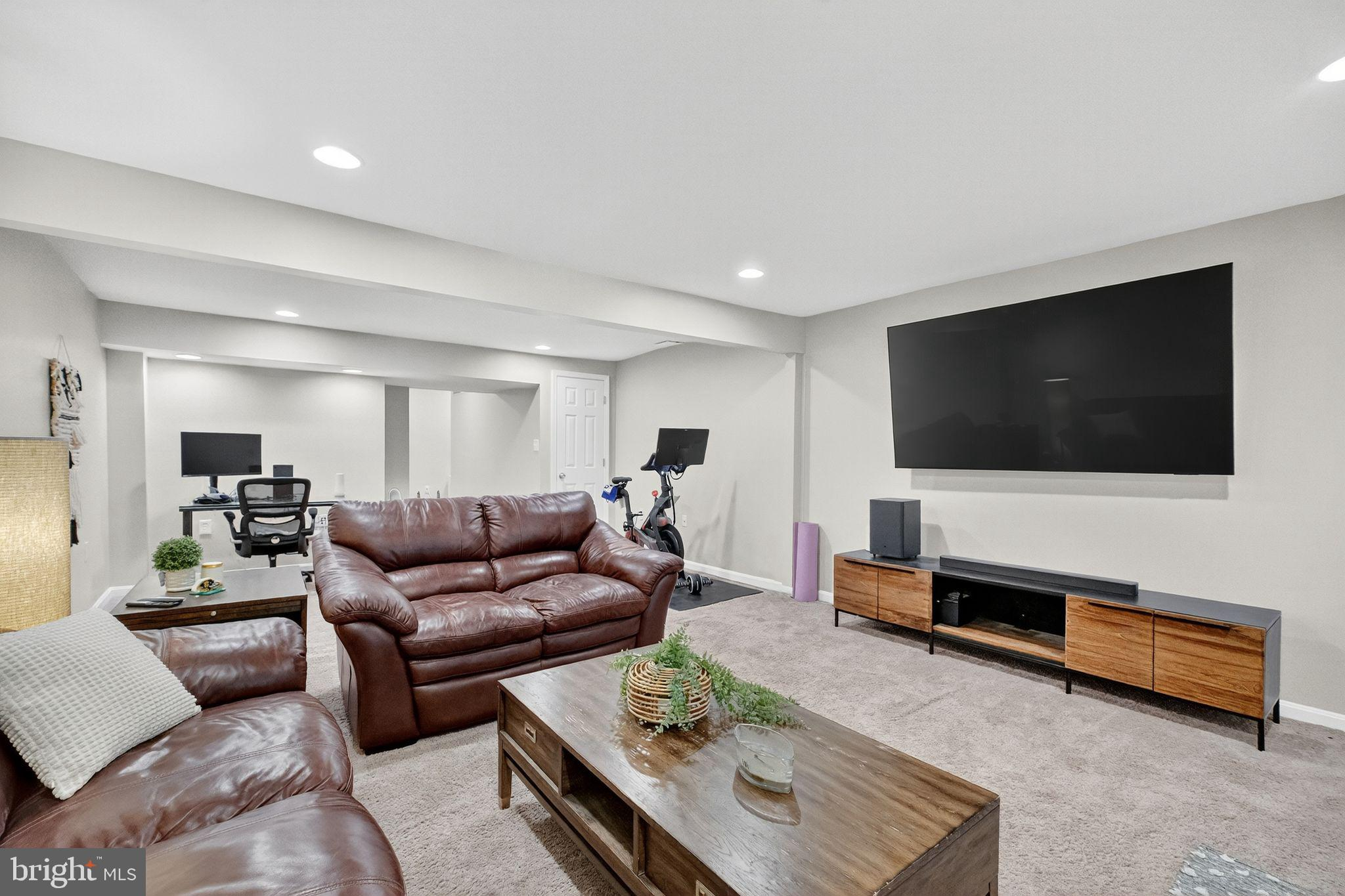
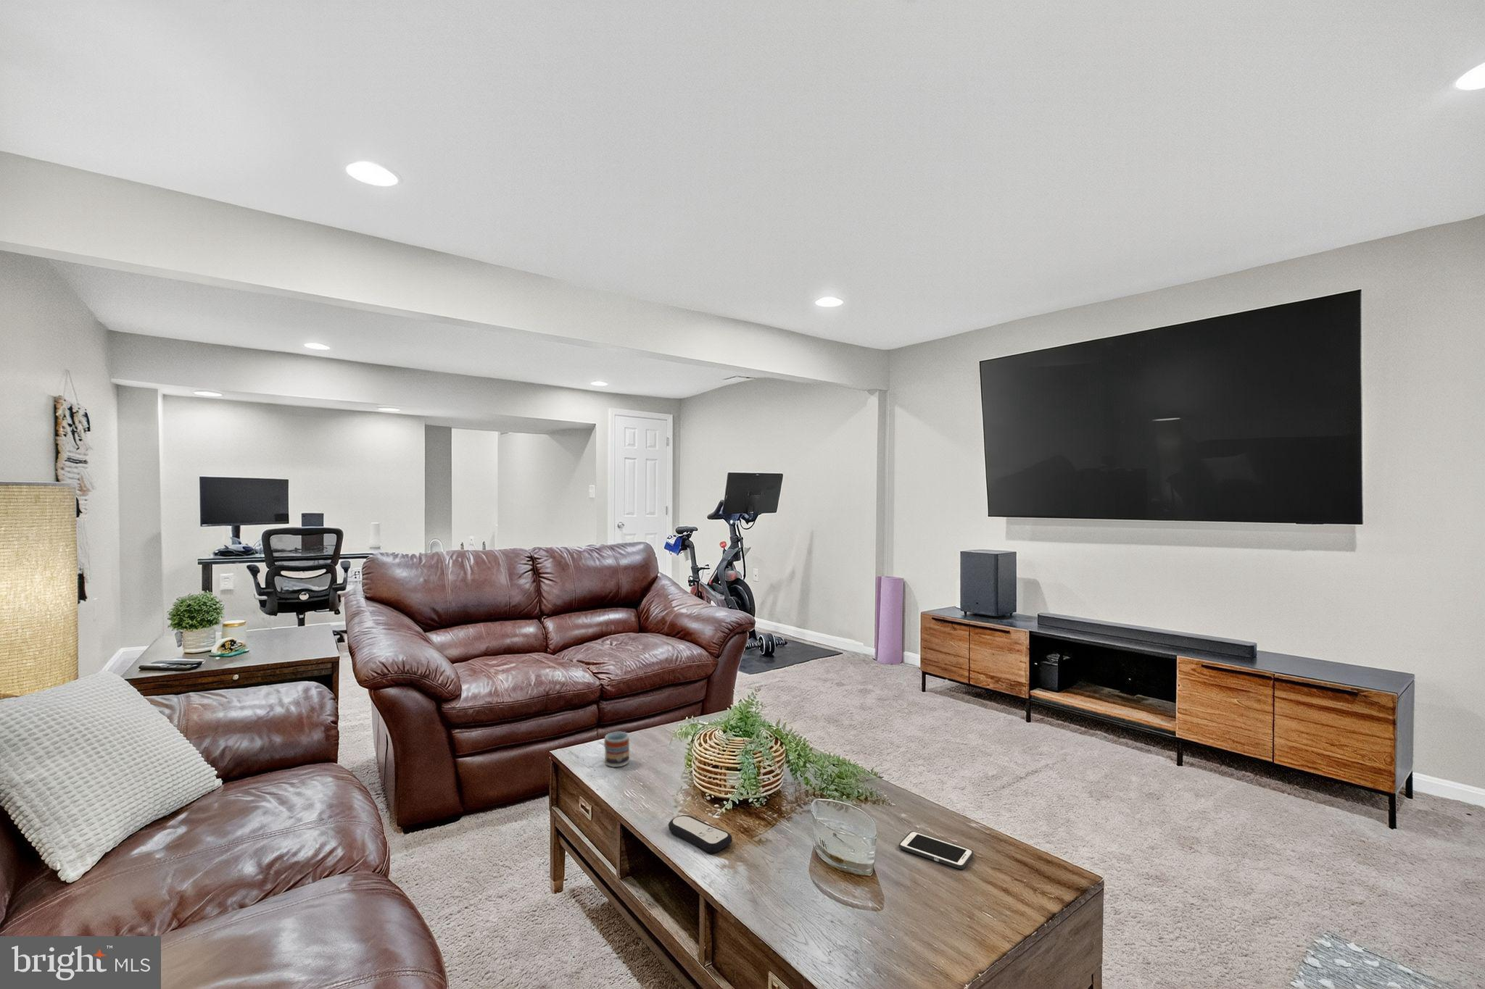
+ cell phone (935, 849)
+ cup (614, 747)
+ remote control (698, 832)
